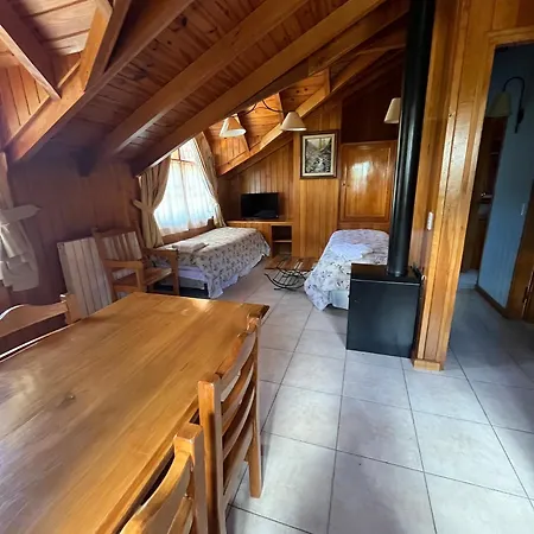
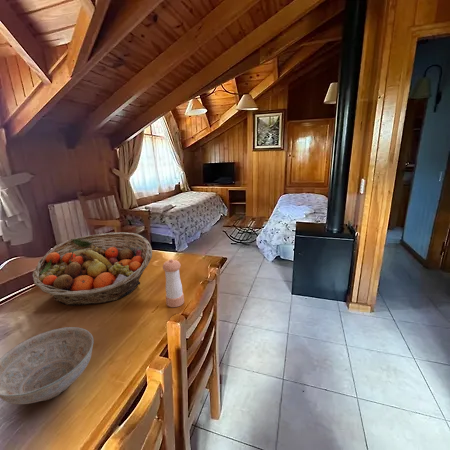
+ pepper shaker (173, 281)
+ decorative bowl (49, 370)
+ fruit basket (97, 266)
